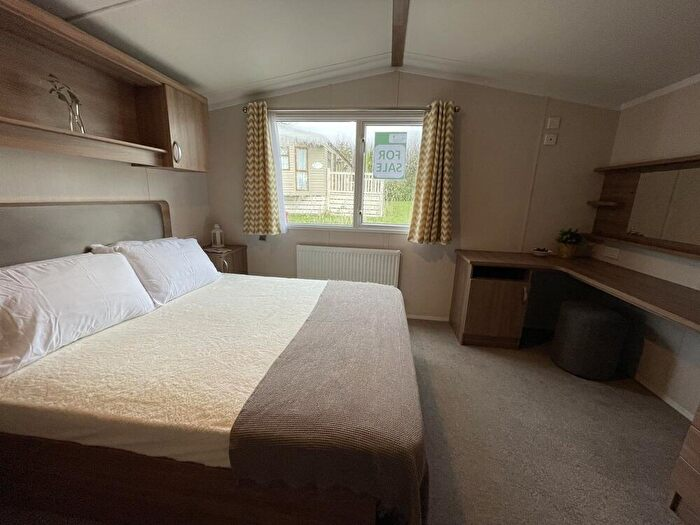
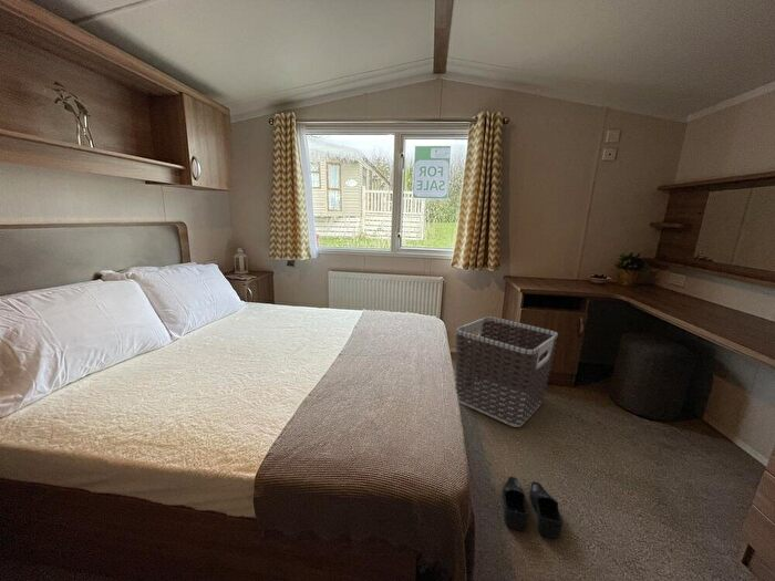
+ clothes hamper (502, 366)
+ shoe (530, 498)
